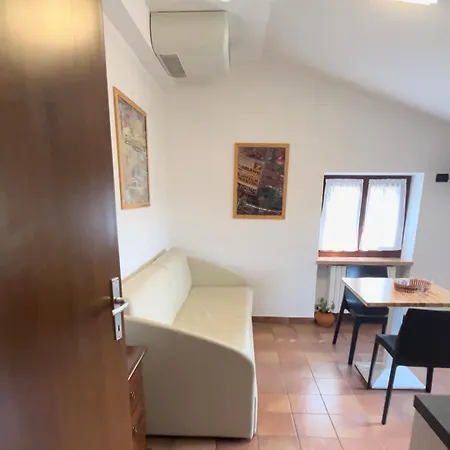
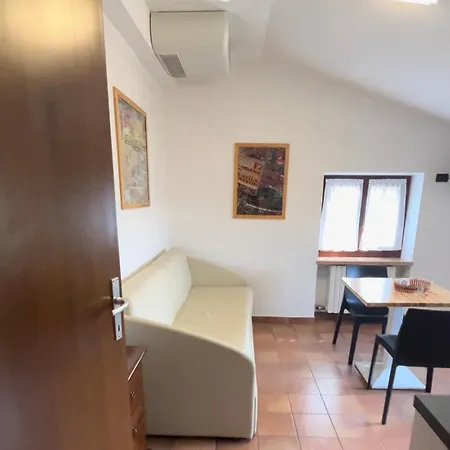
- potted plant (323, 310)
